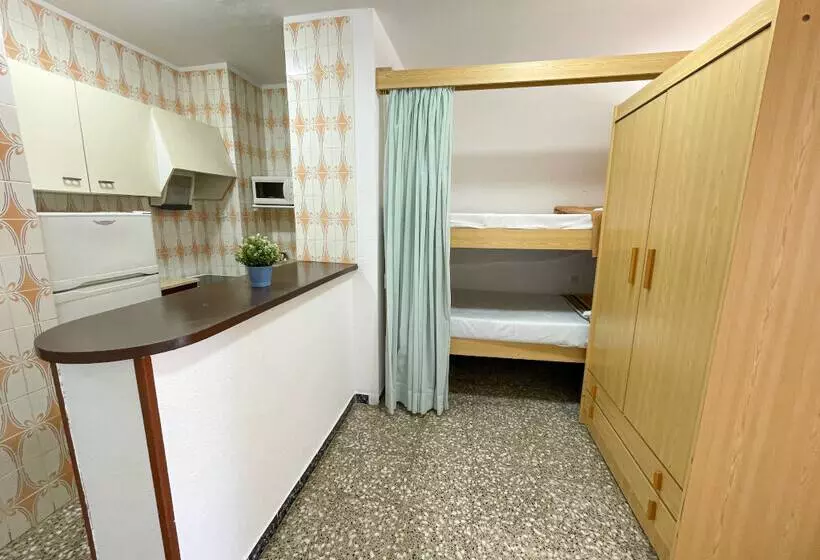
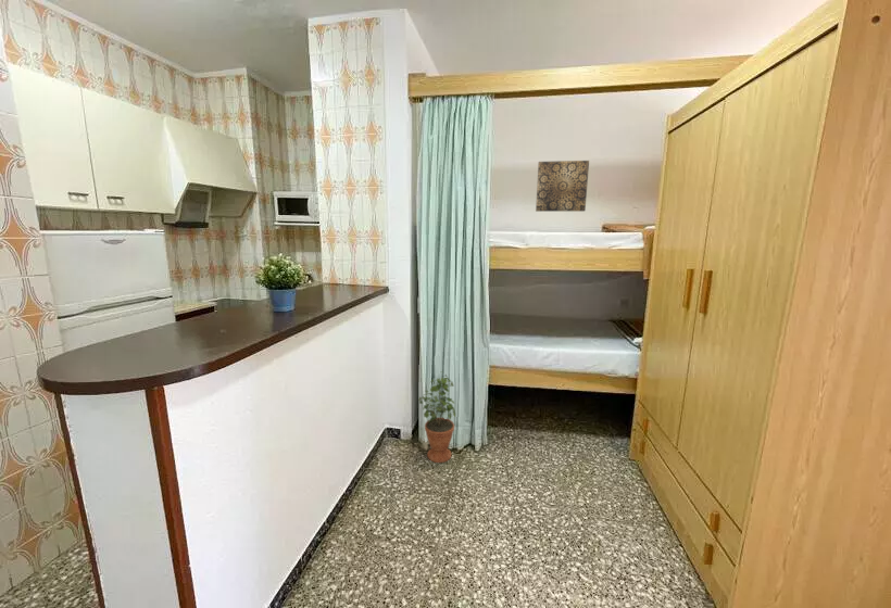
+ potted plant (436, 415)
+ wall art (561, 186)
